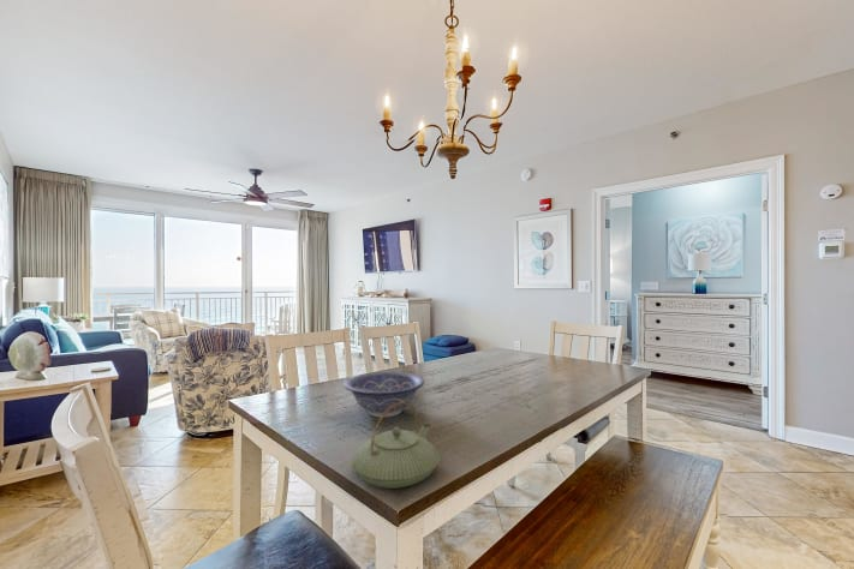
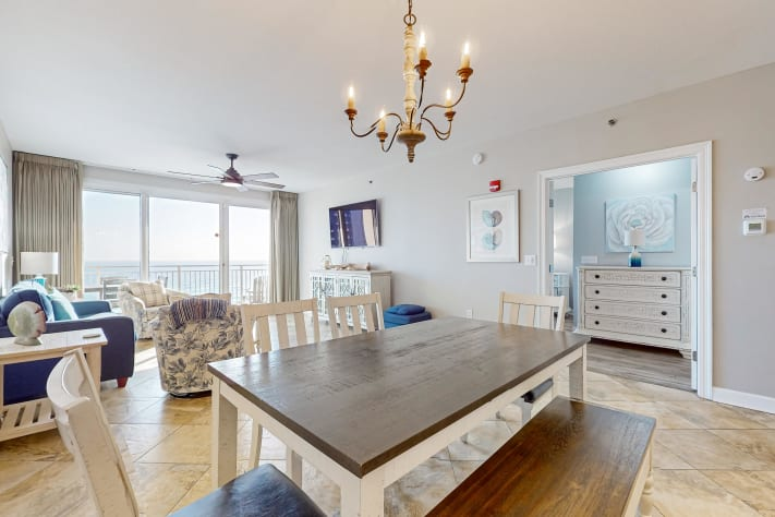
- teapot (400, 436)
- decorative bowl (384, 396)
